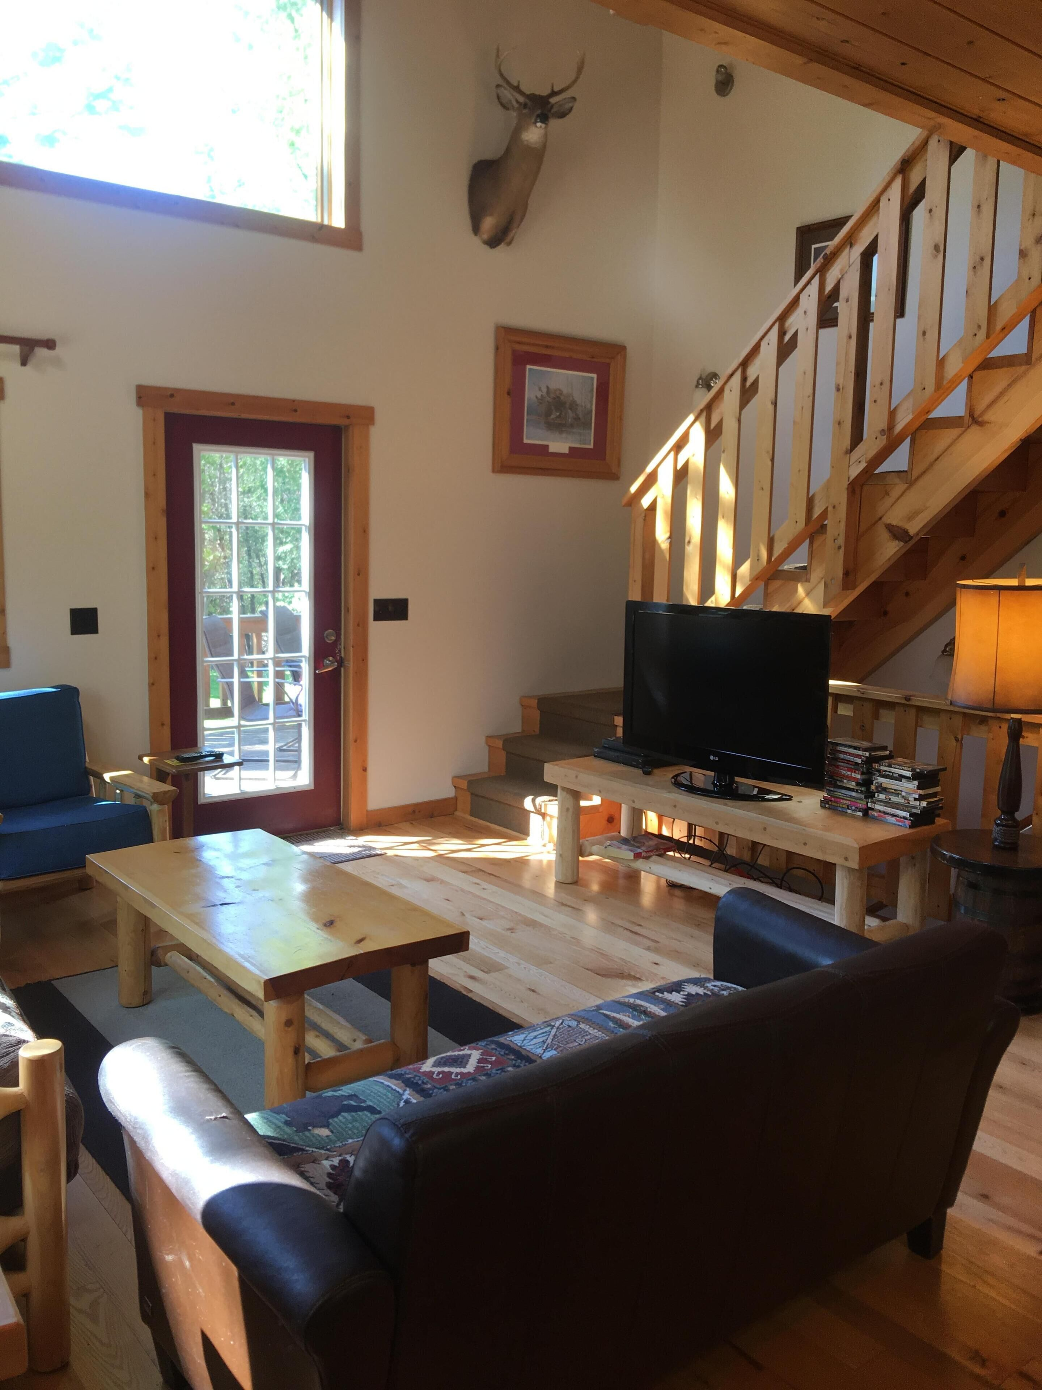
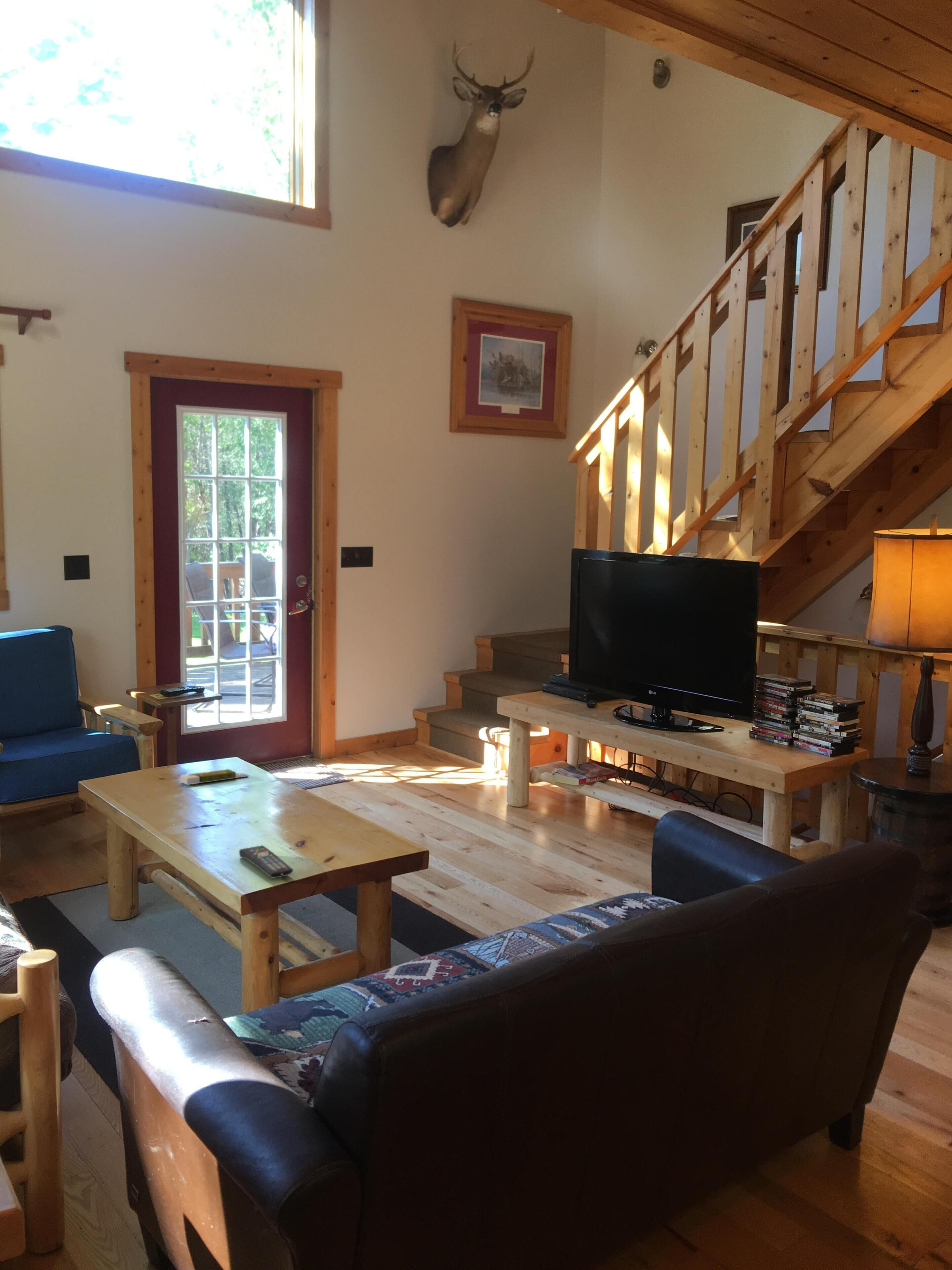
+ matchbox (215, 775)
+ remote control (265, 861)
